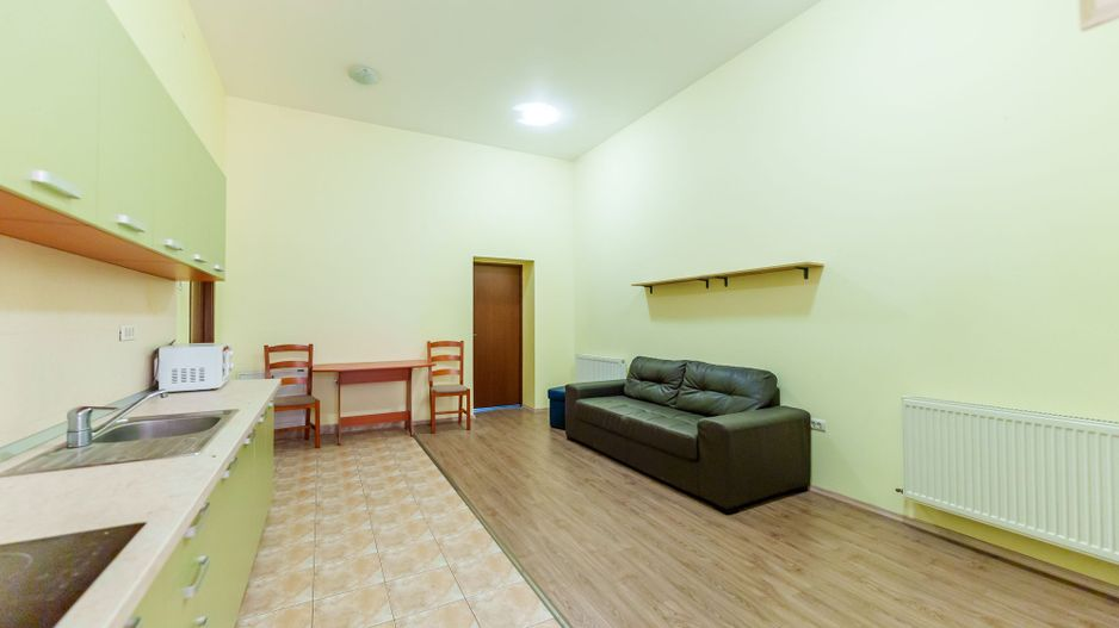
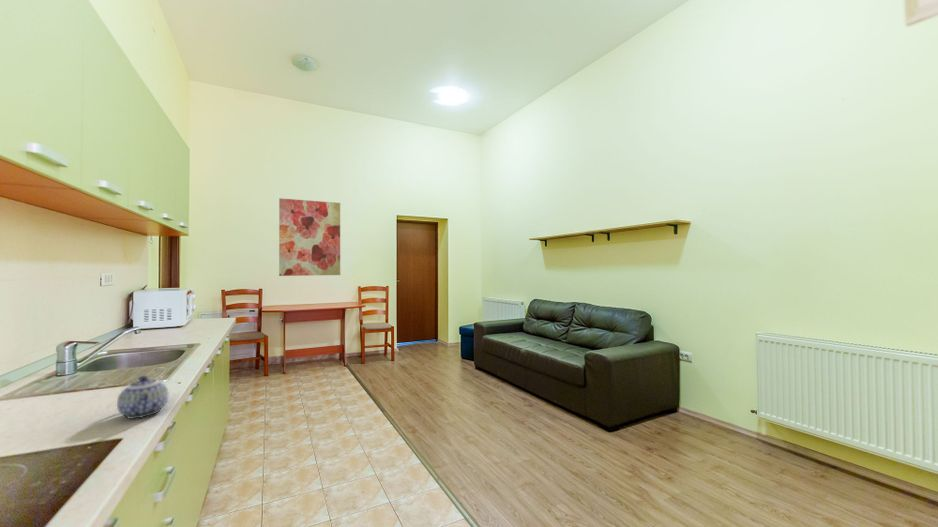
+ teapot (143, 394)
+ wall art (310, 238)
